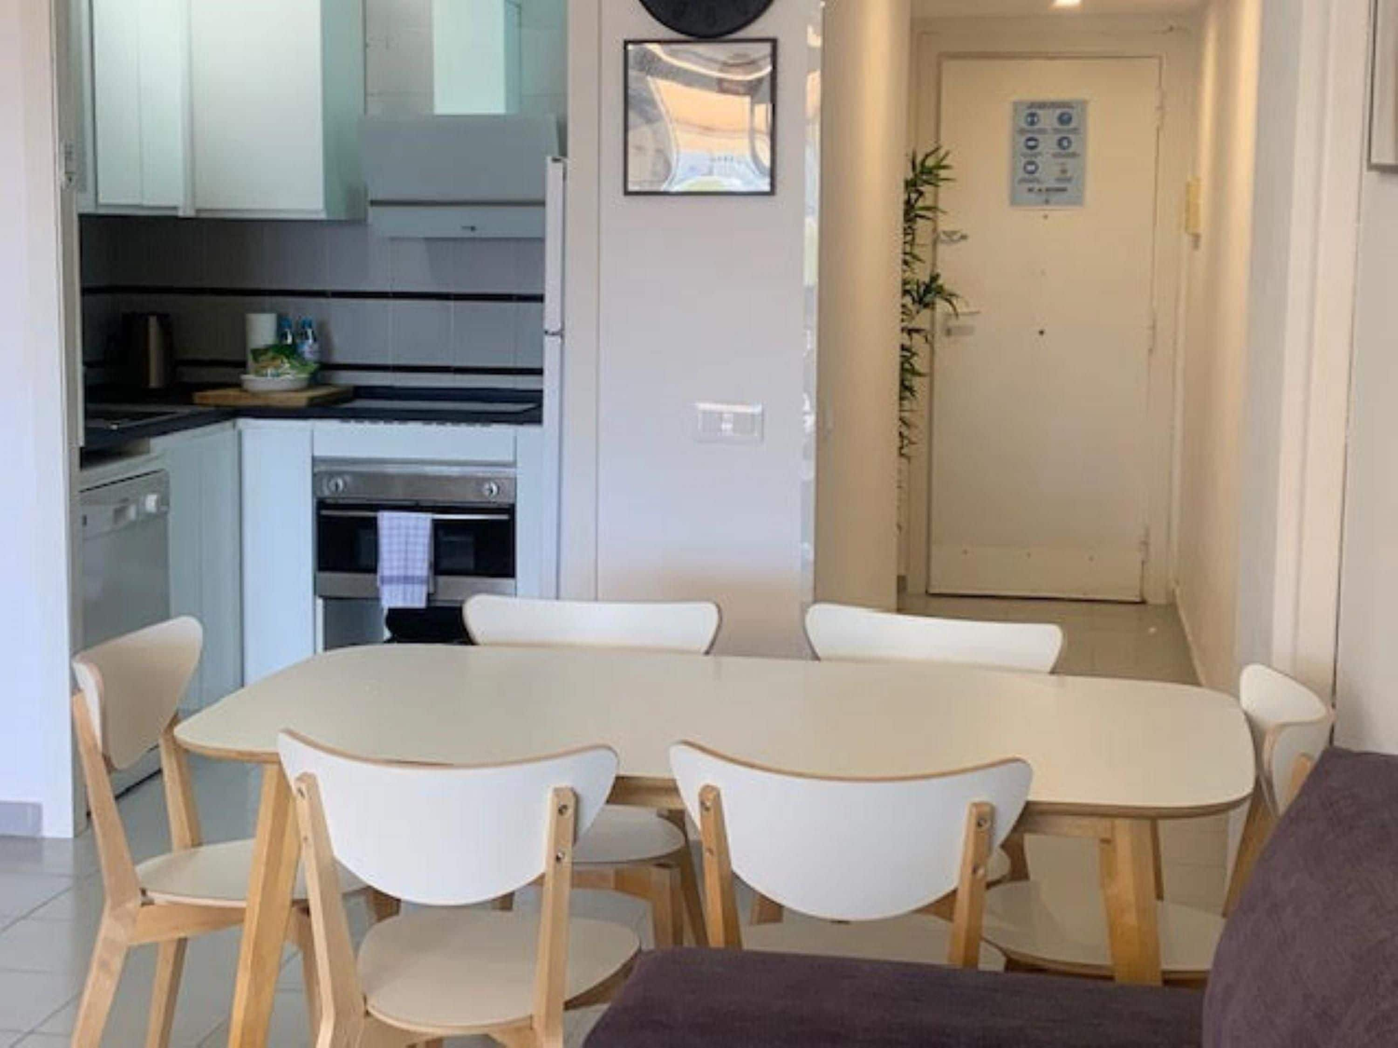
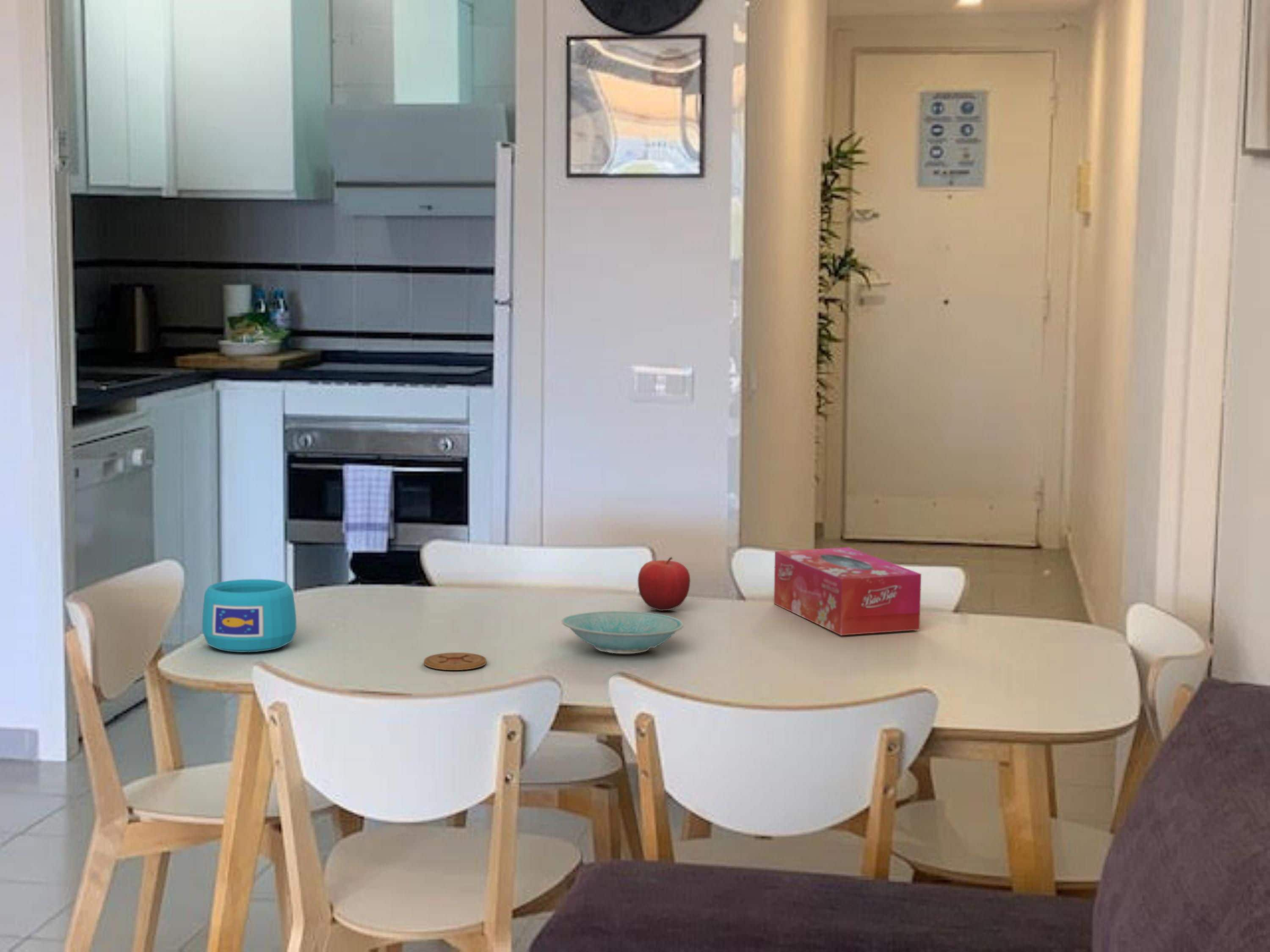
+ coaster (455, 661)
+ tissue box (845, 589)
+ cup (253, 613)
+ bowl (622, 635)
+ fruit (664, 583)
